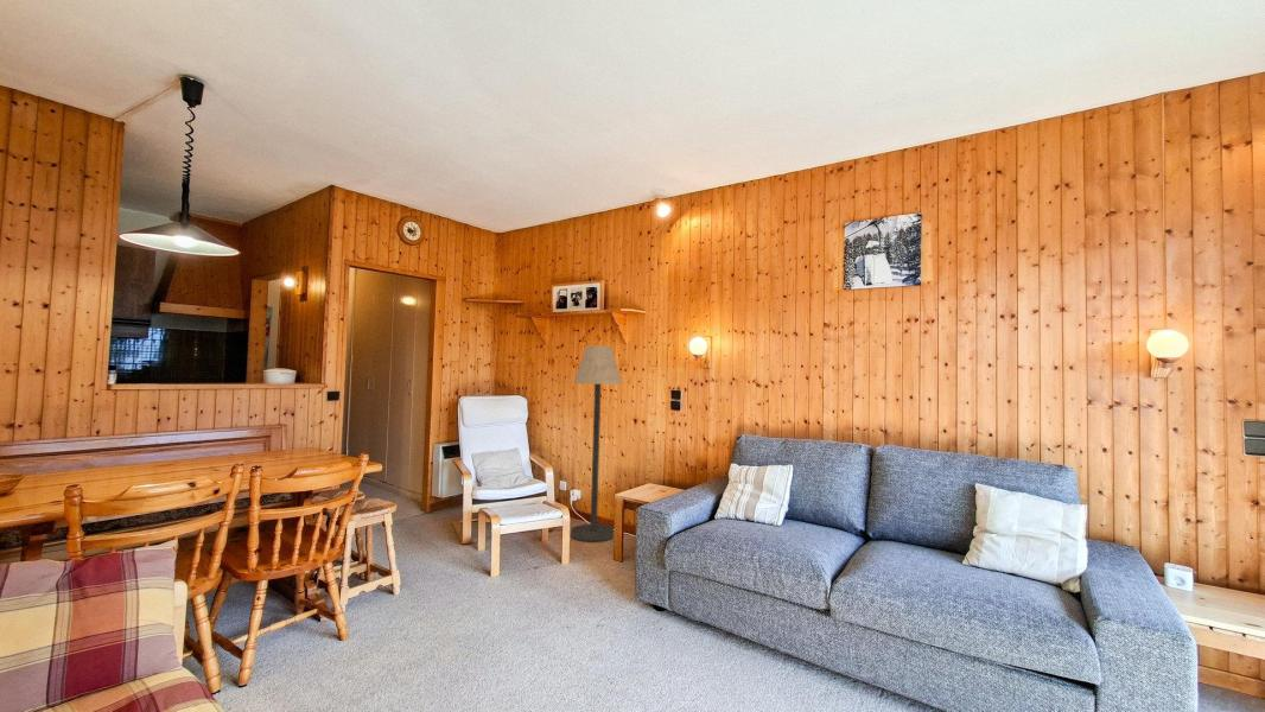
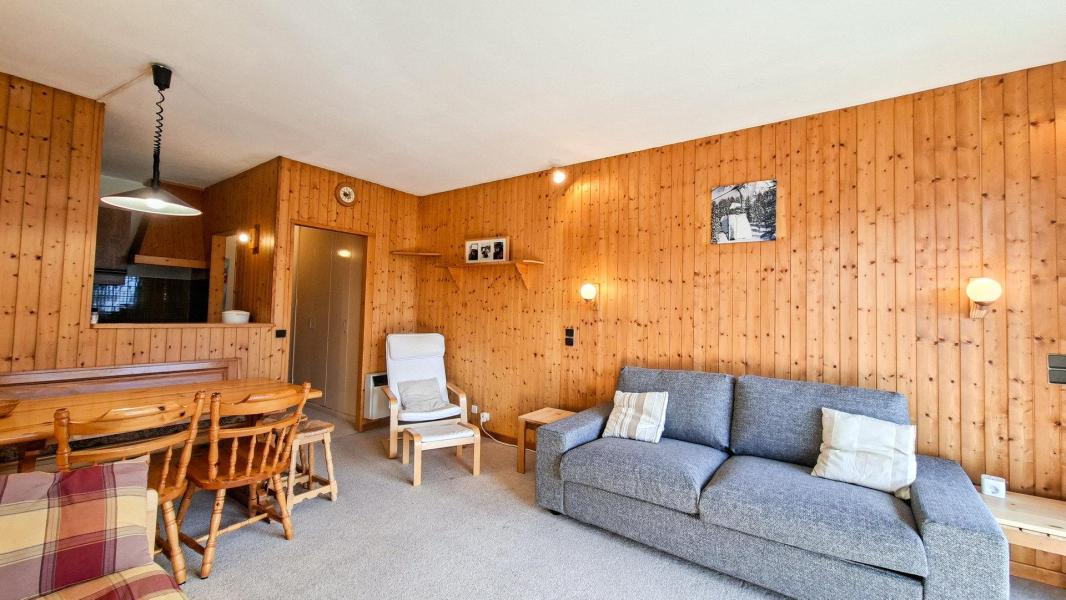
- floor lamp (596, 439)
